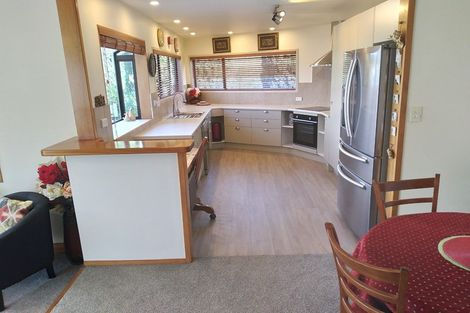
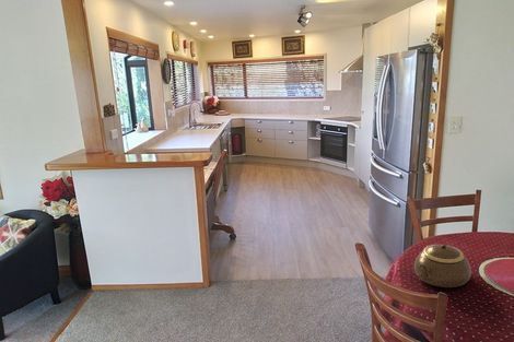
+ teapot (442, 262)
